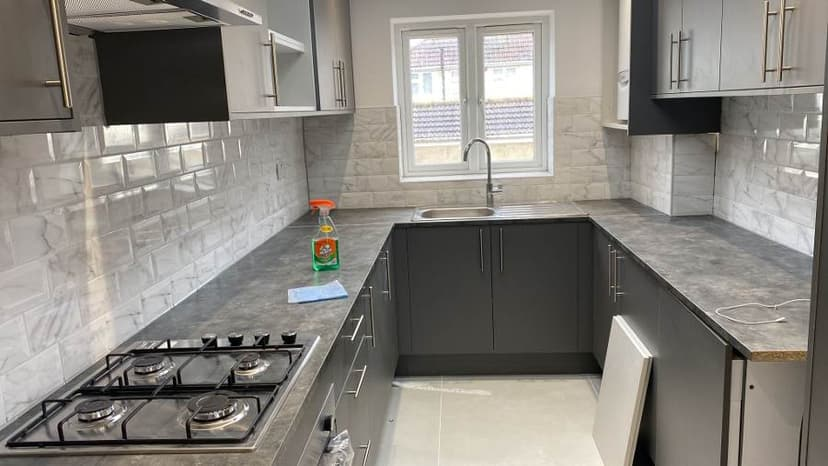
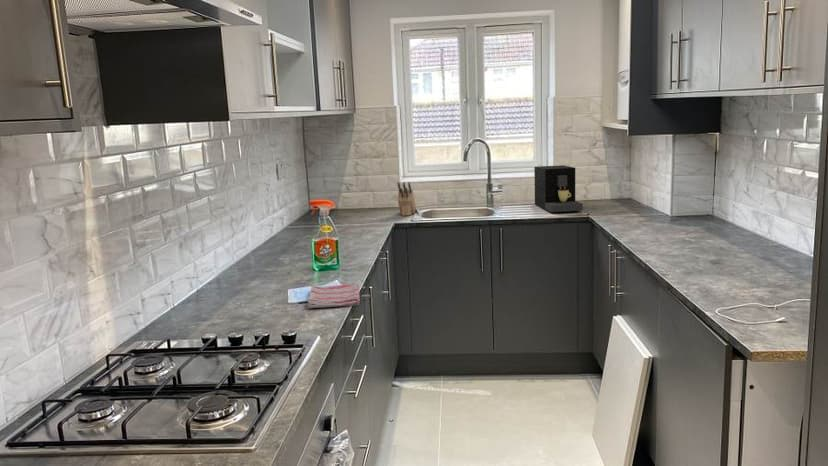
+ dish towel (334, 293)
+ coffee maker (557, 188)
+ knife block (406, 197)
